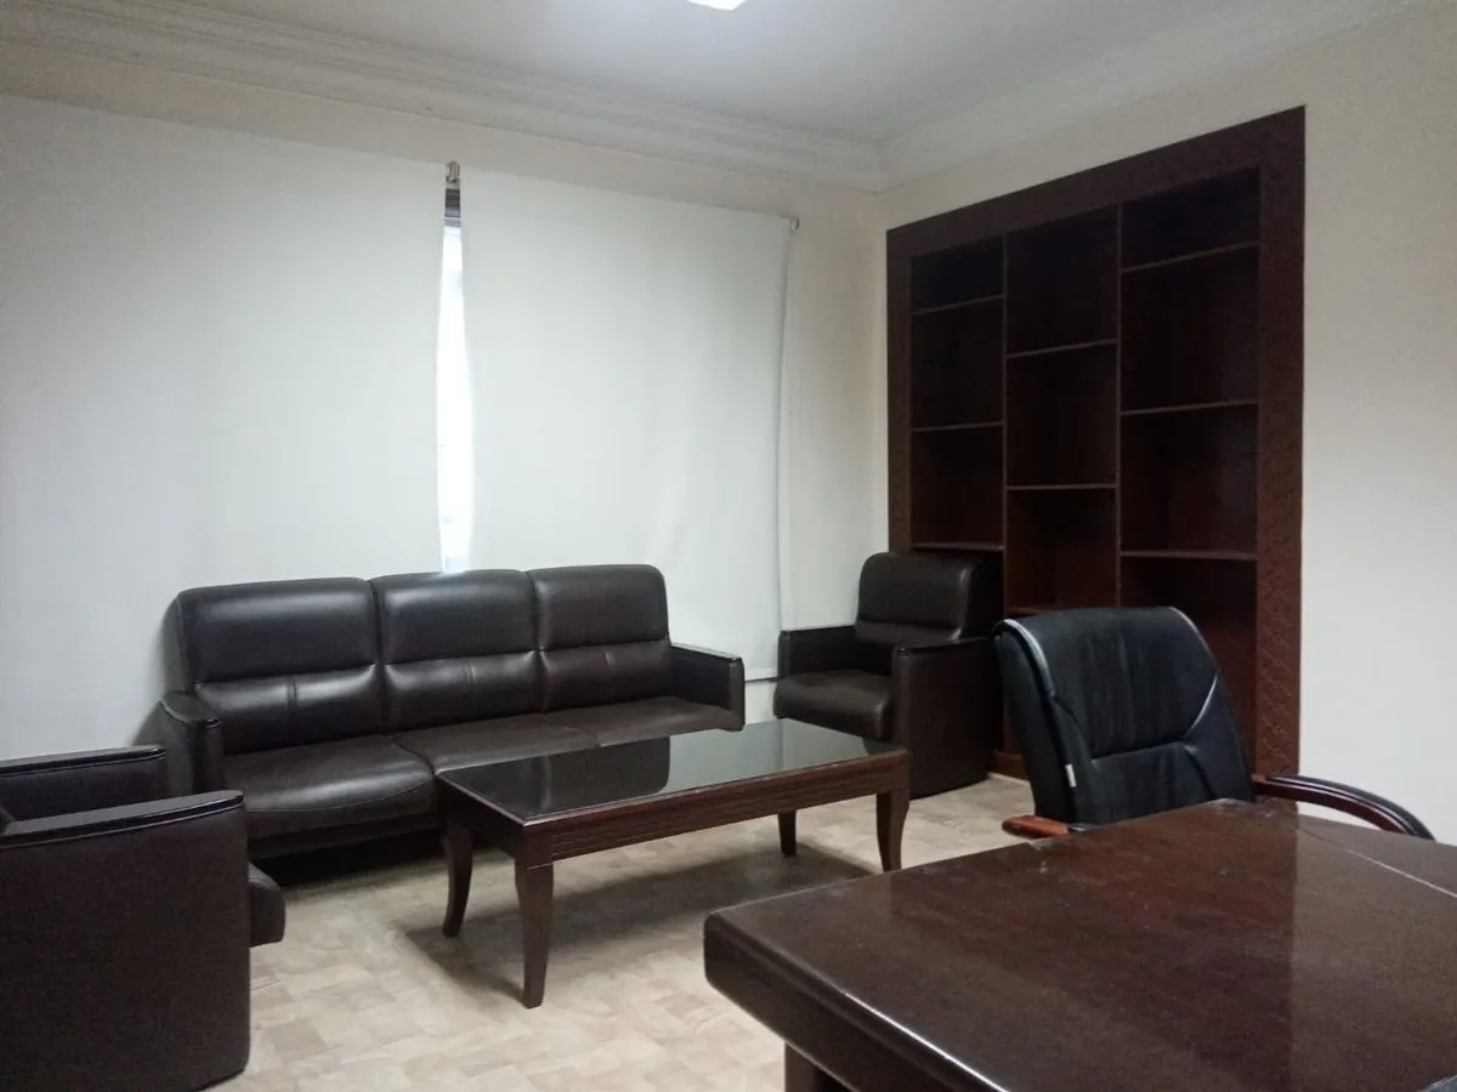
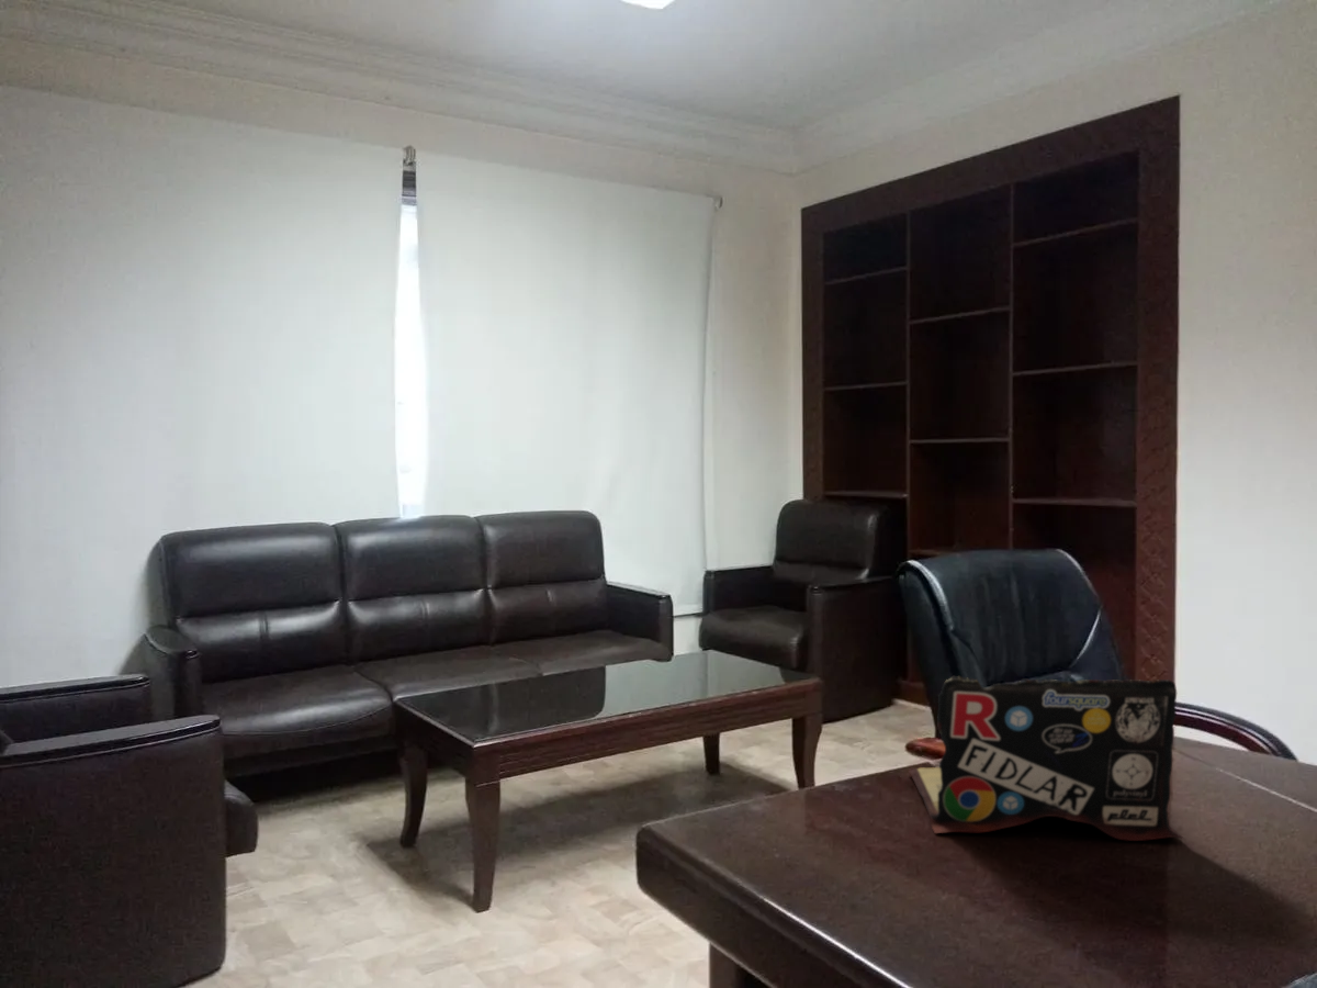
+ laptop (1031, 731)
